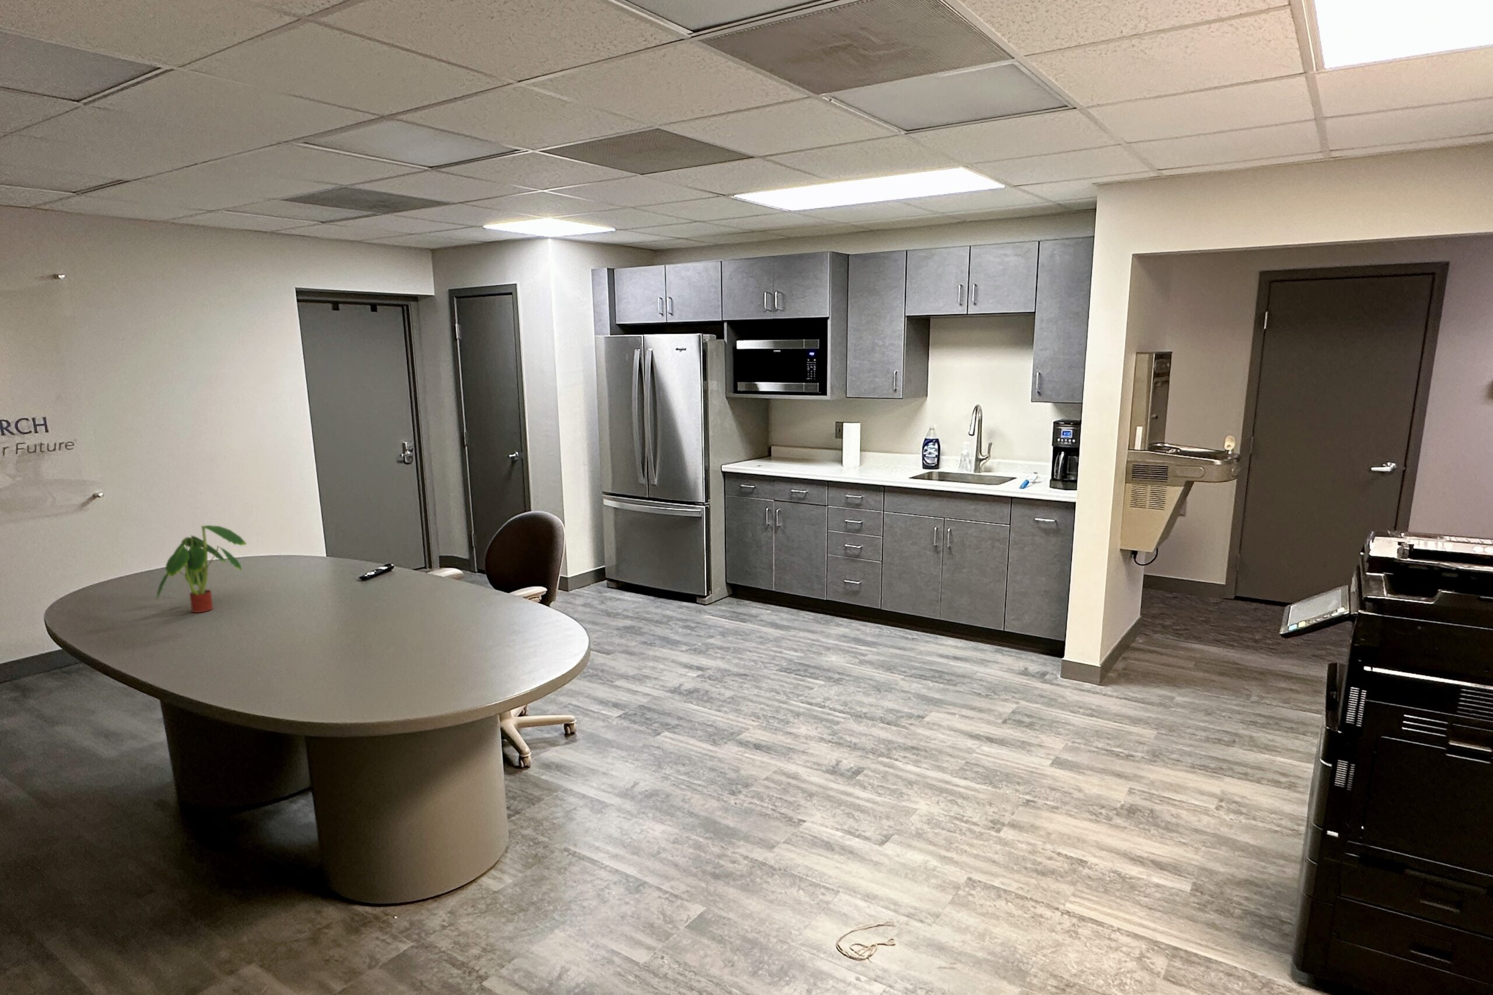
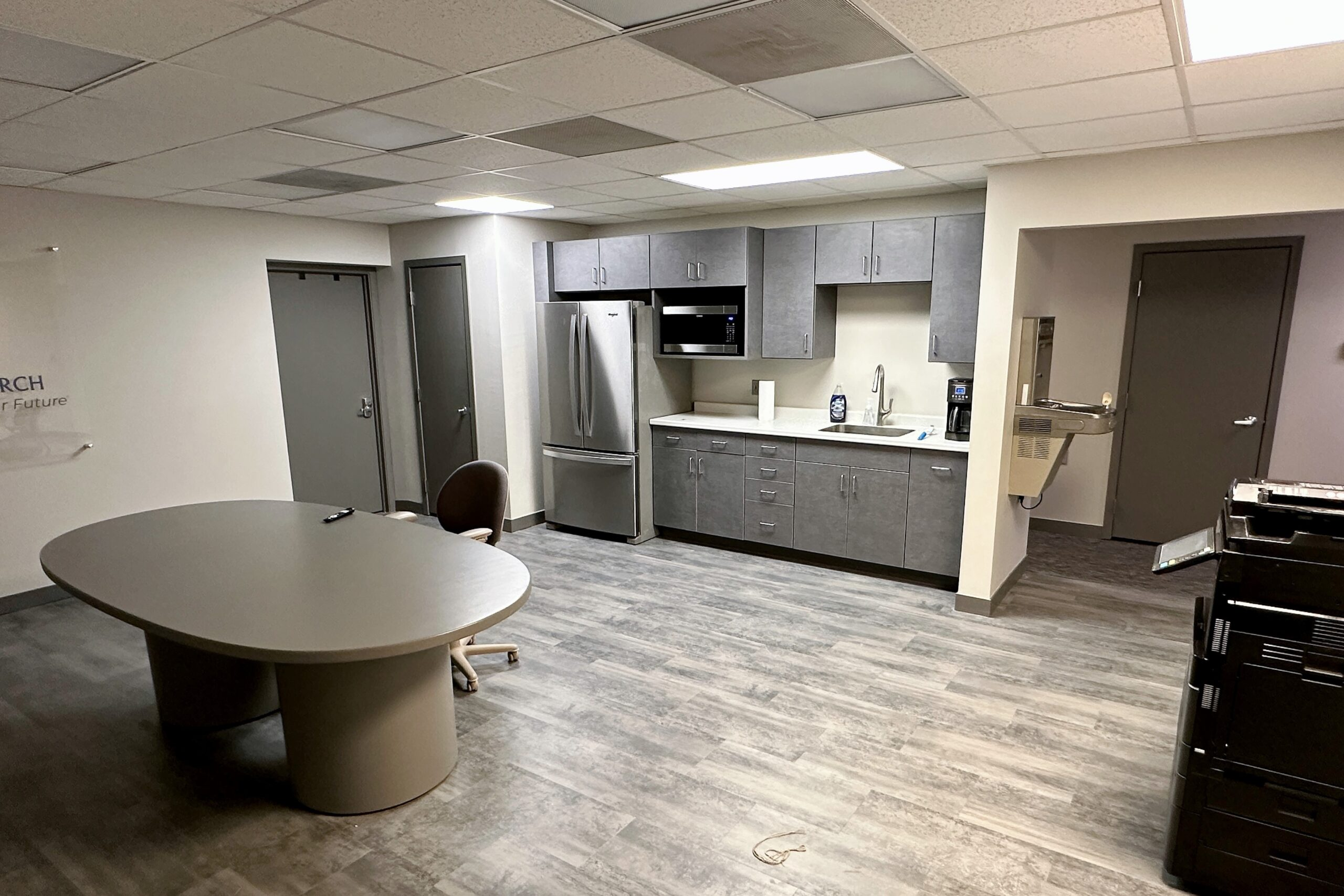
- plant (200, 566)
